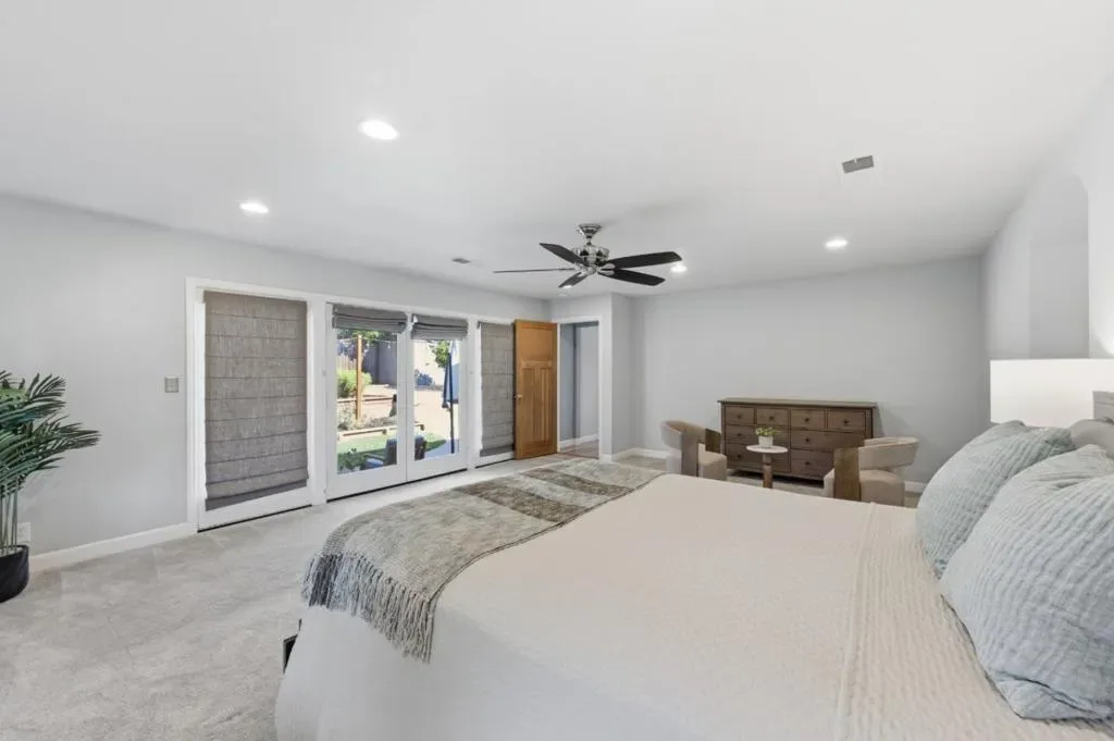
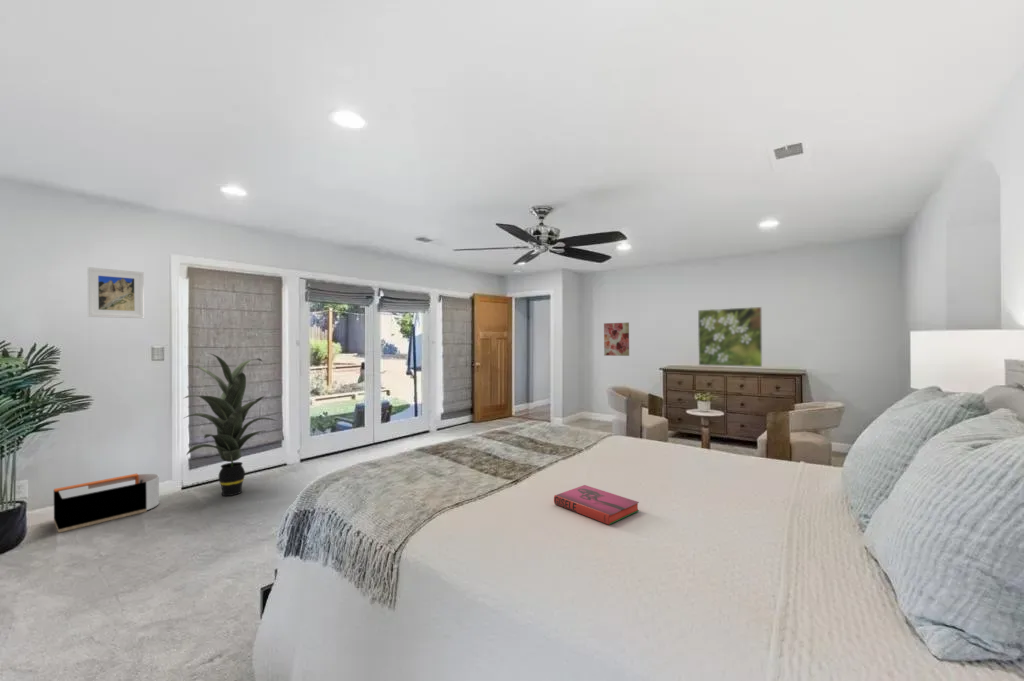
+ wall art (616, 339)
+ indoor plant (224, 423)
+ hardback book (595, 503)
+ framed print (729, 337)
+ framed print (116, 293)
+ storage bin (110, 498)
